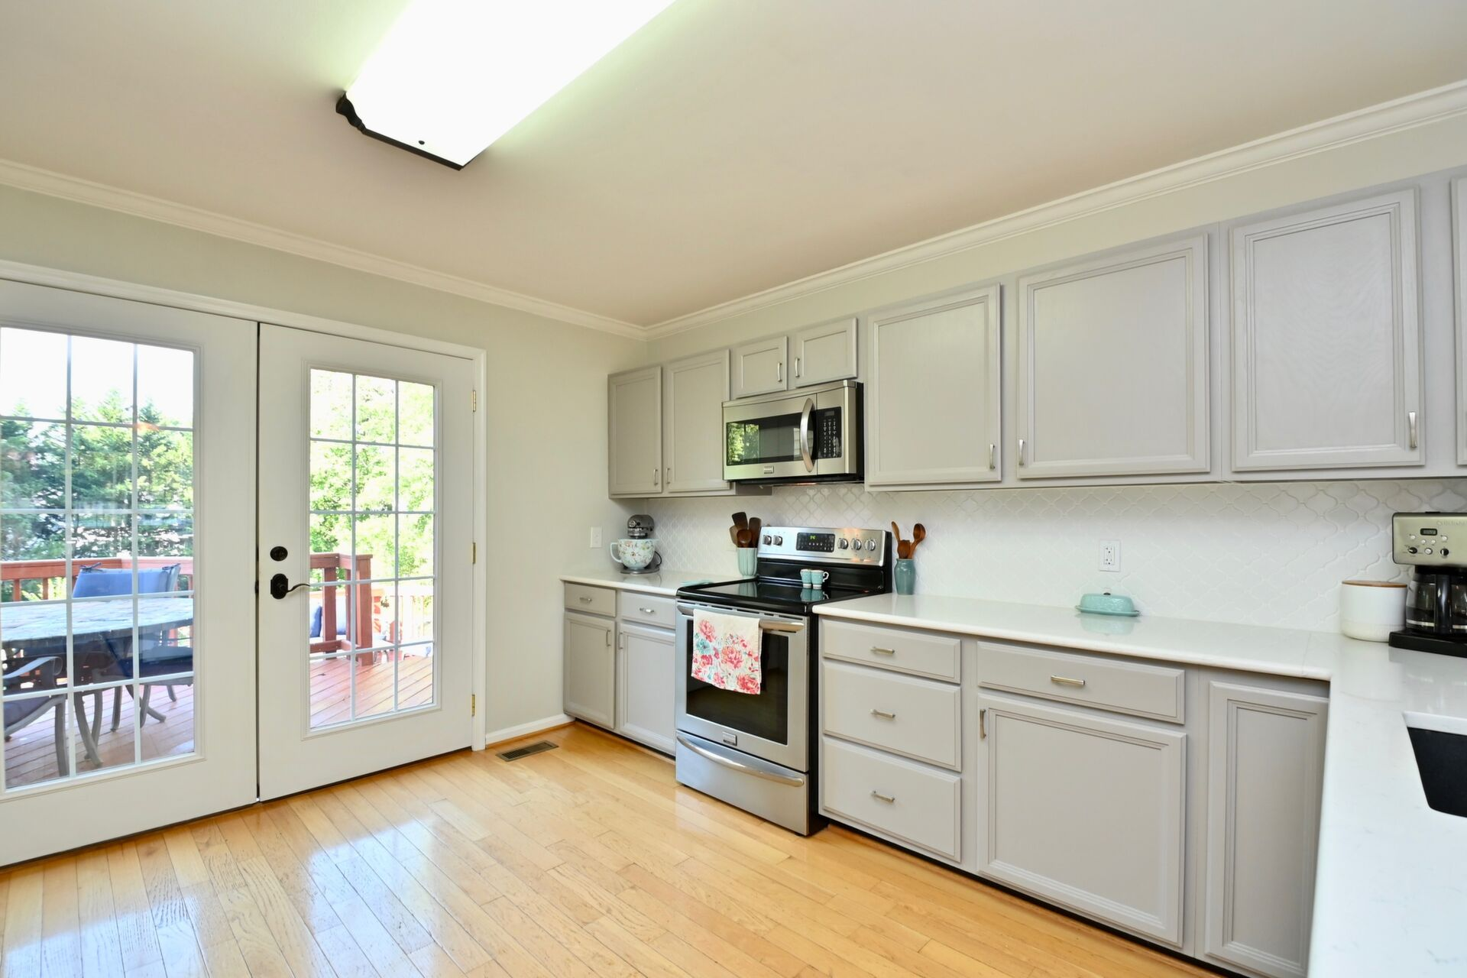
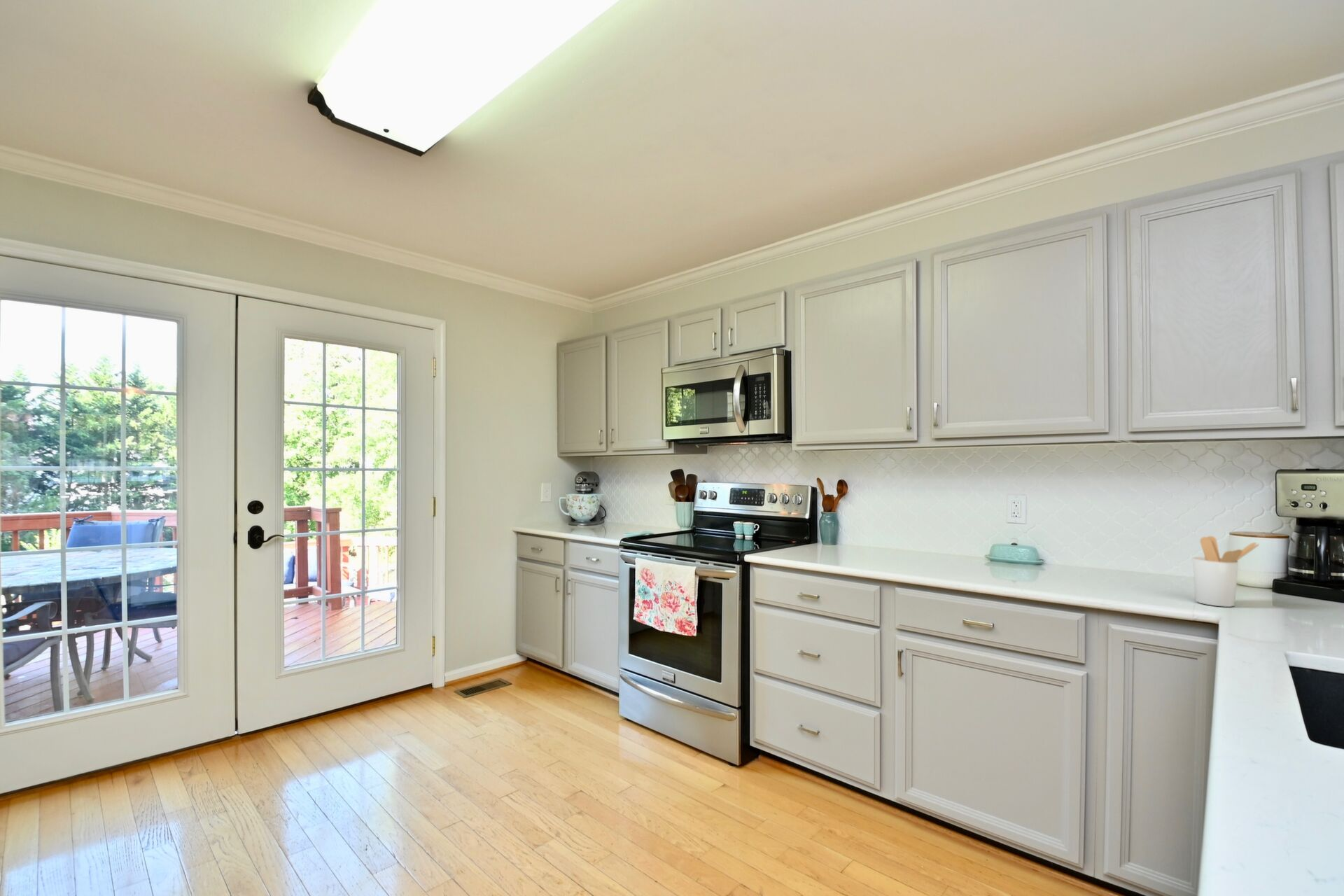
+ utensil holder (1226, 571)
